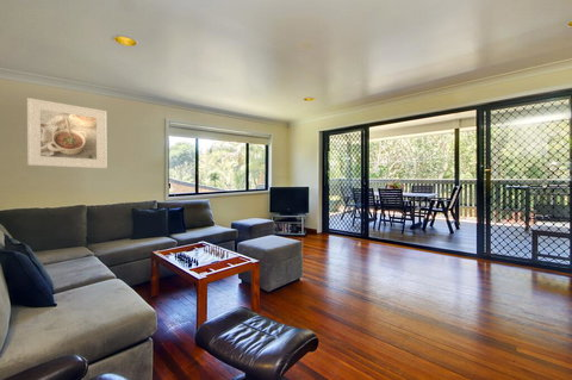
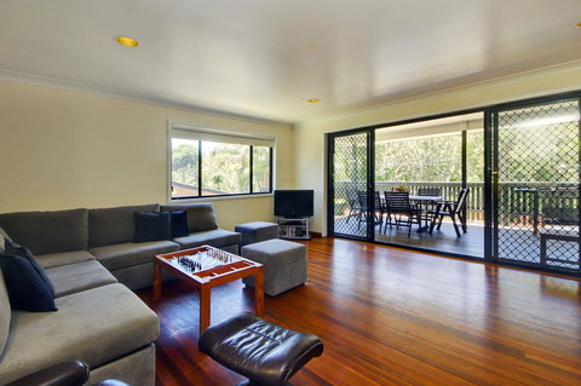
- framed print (69, 136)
